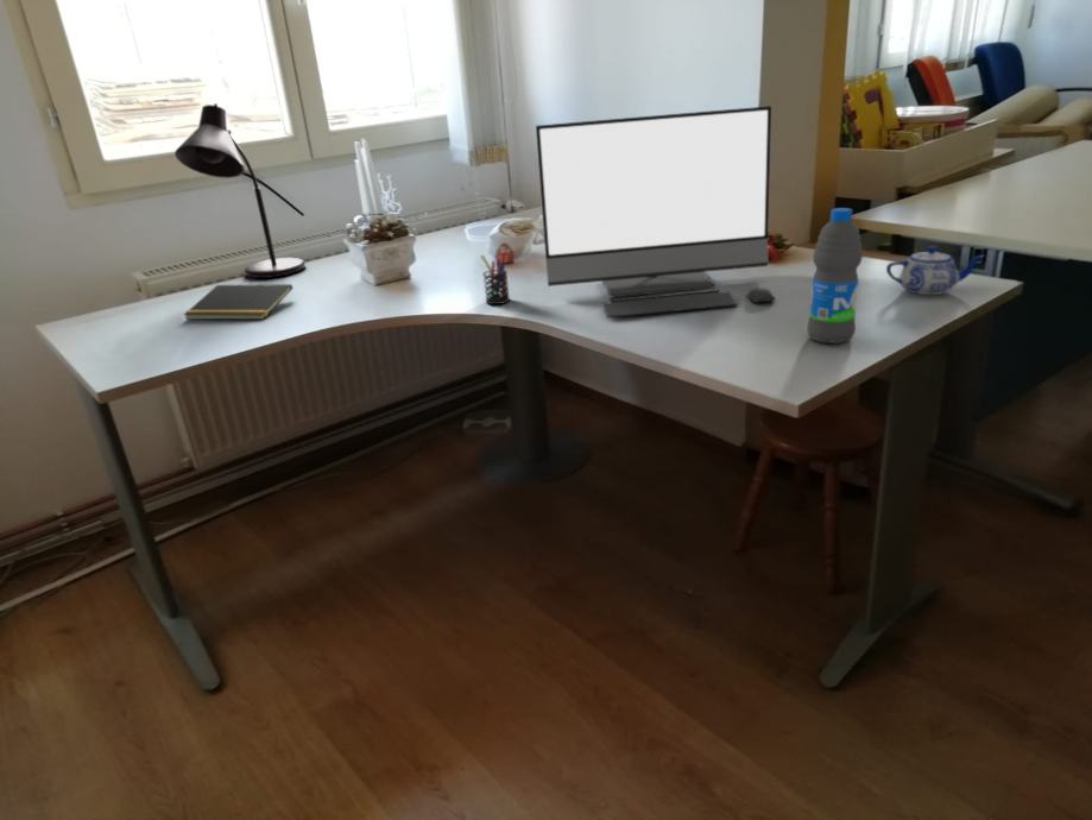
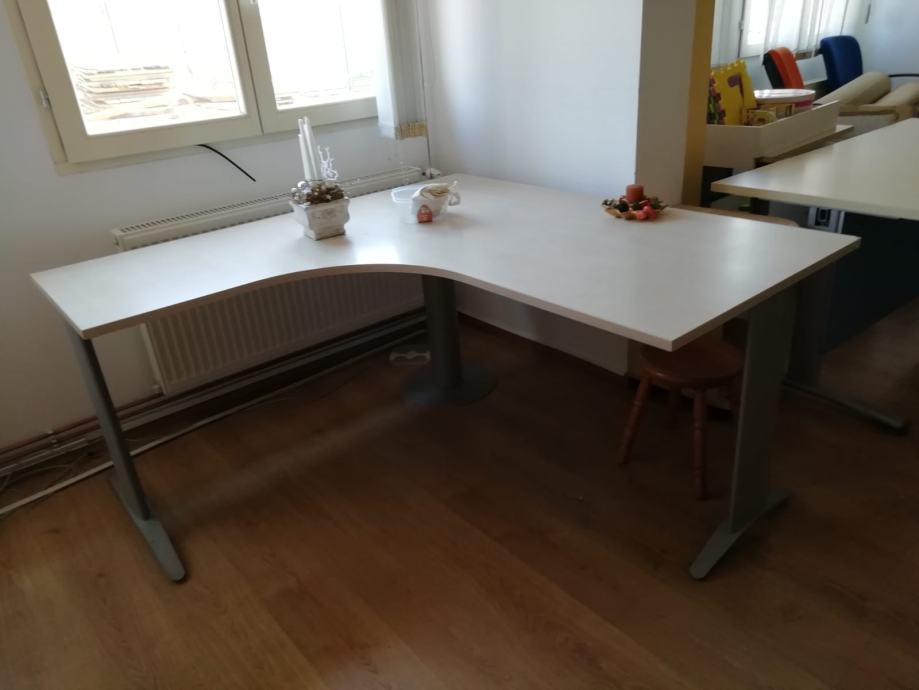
- pen holder (498, 276)
- notepad (239, 301)
- desk lamp (254, 191)
- water bottle (835, 276)
- monitor (663, 209)
- teapot (934, 267)
